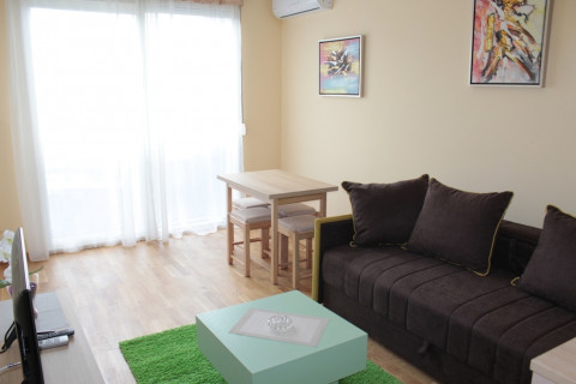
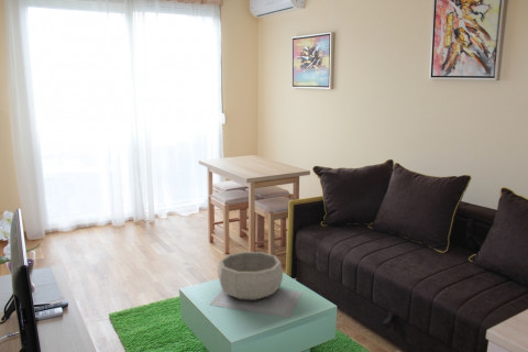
+ decorative bowl (250, 275)
